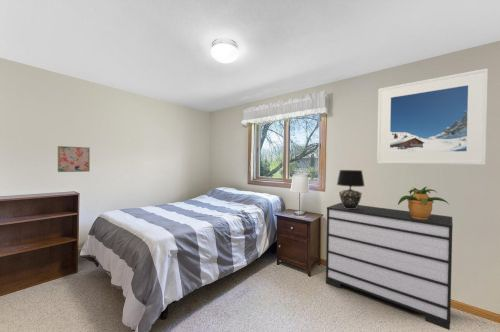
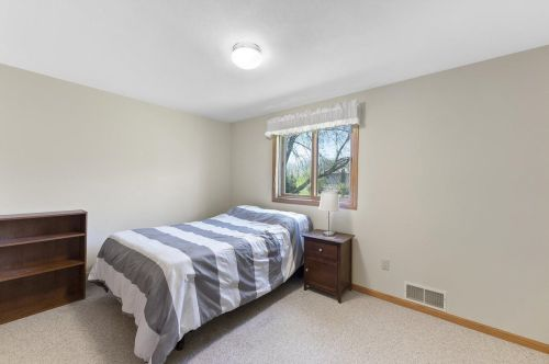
- potted plant (423, 202)
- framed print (425, 122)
- dresser (383, 252)
- table lamp (350, 189)
- wall art (74, 159)
